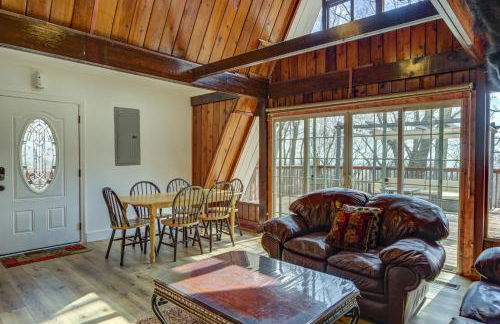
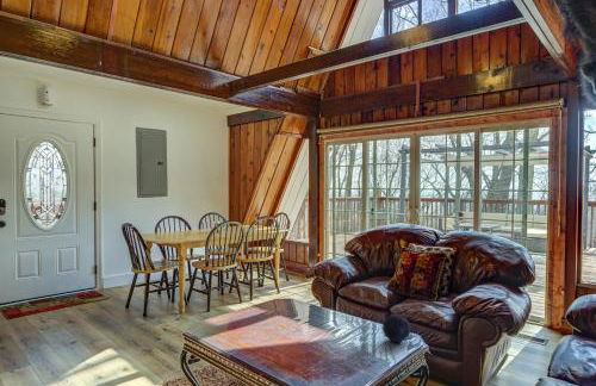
+ decorative orb (396, 328)
